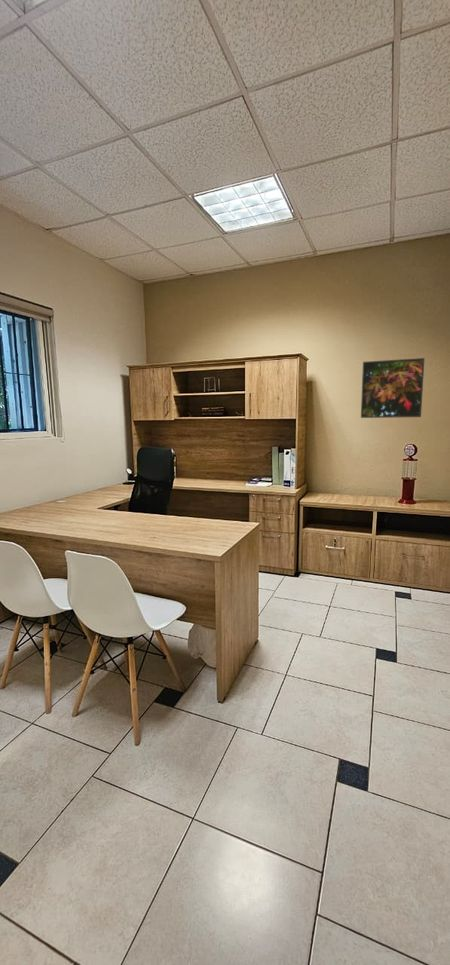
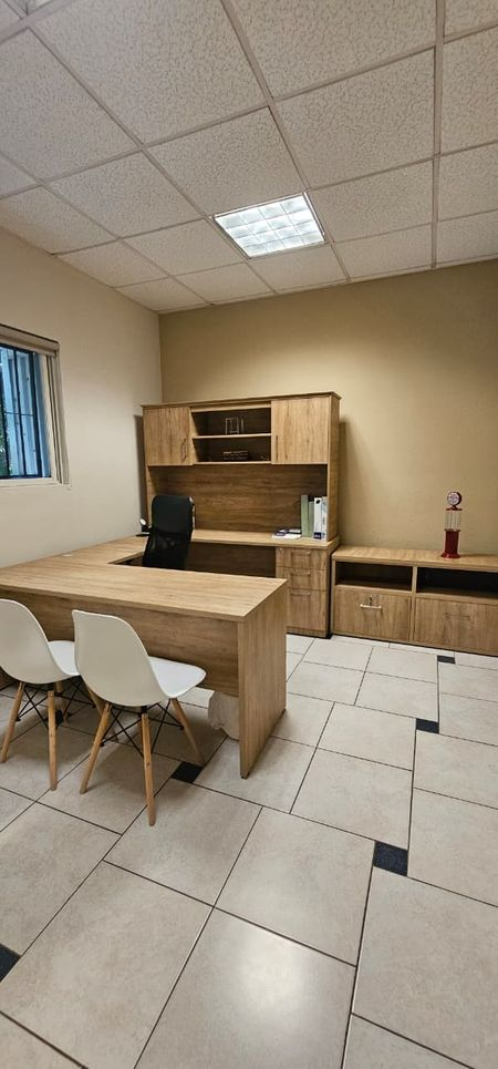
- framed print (391, 389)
